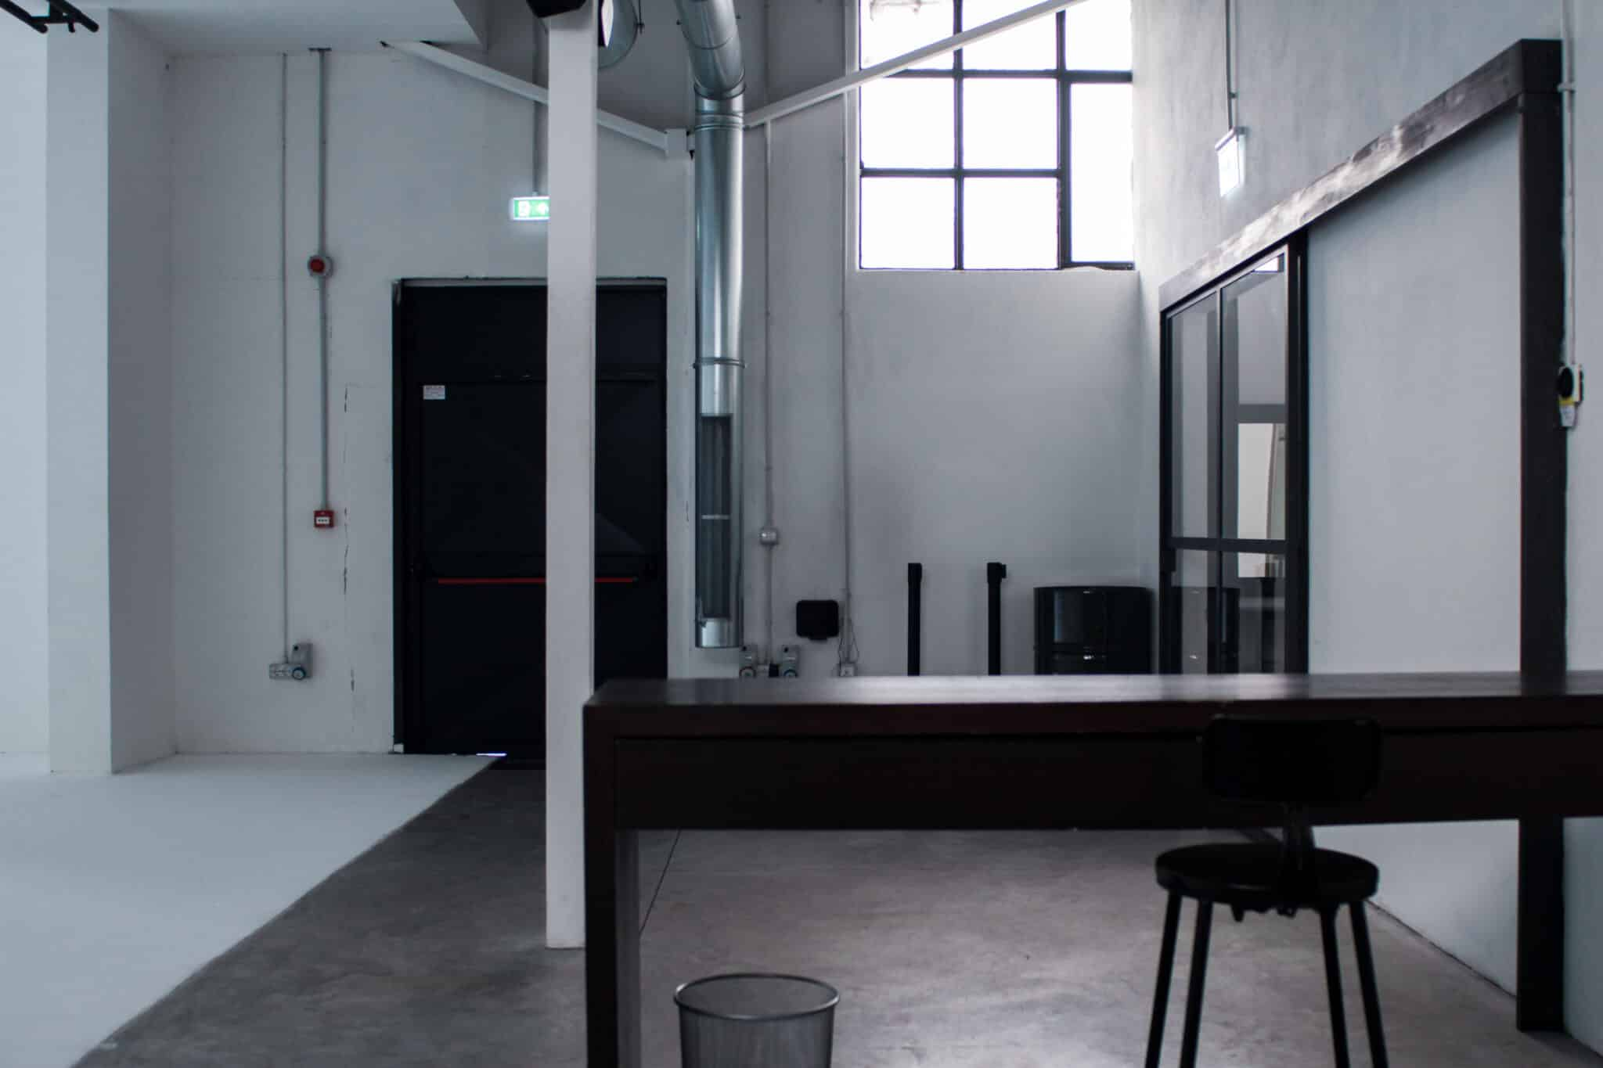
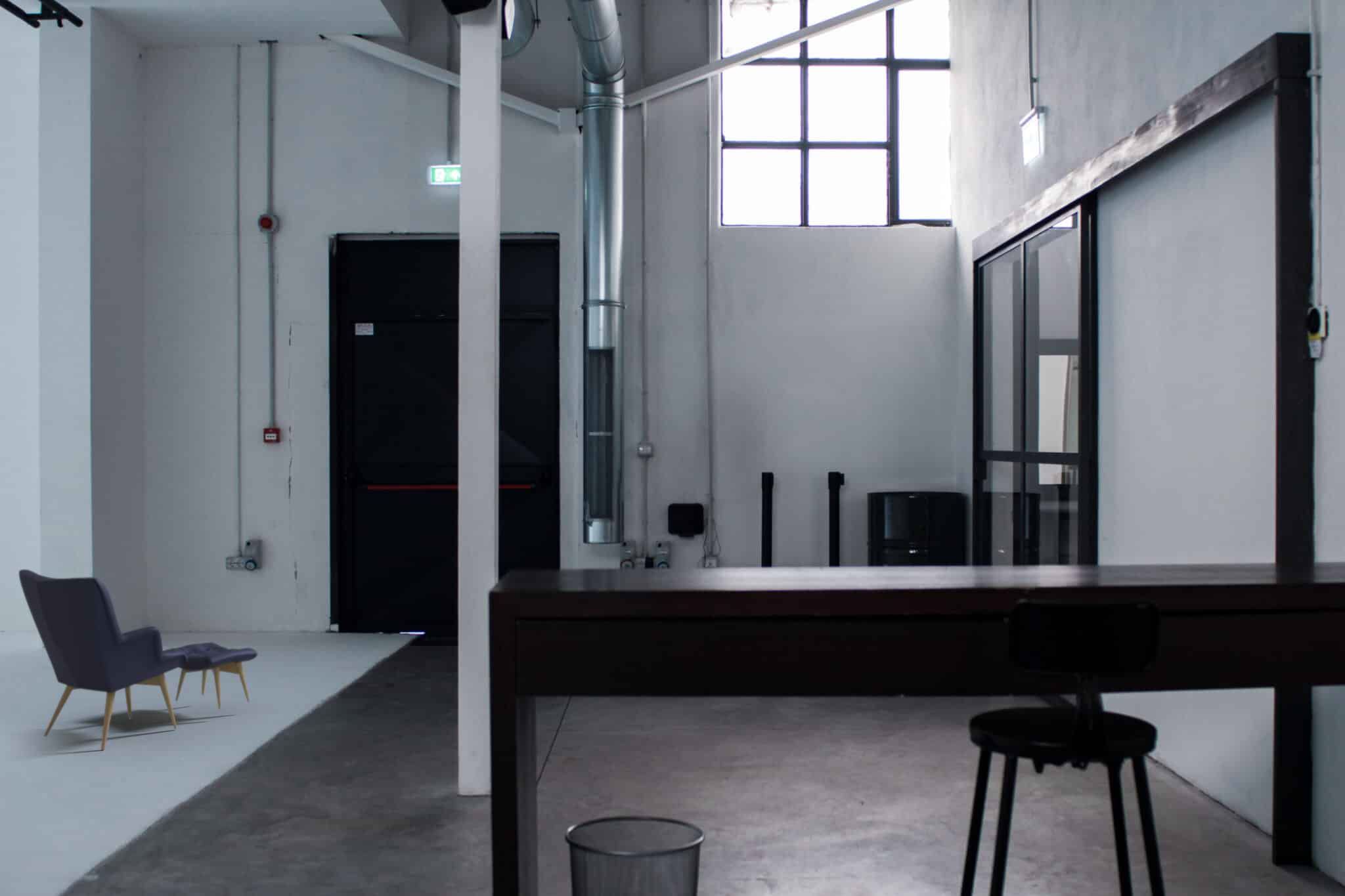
+ armchair (145, 645)
